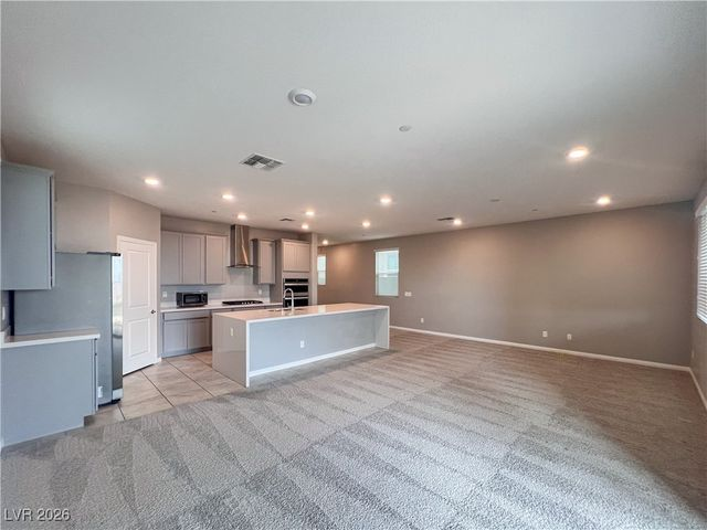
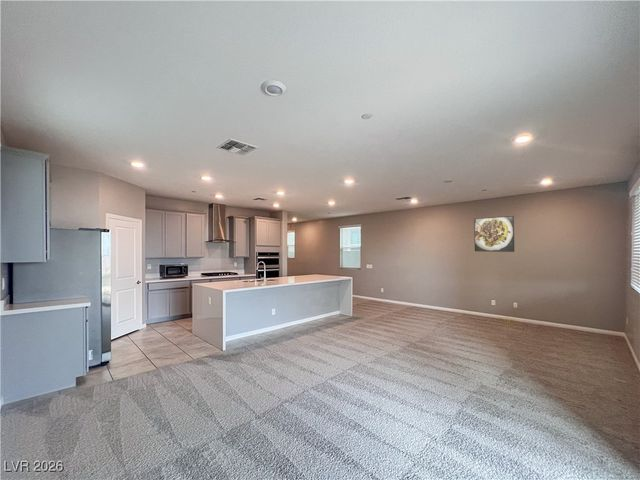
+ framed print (493, 234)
